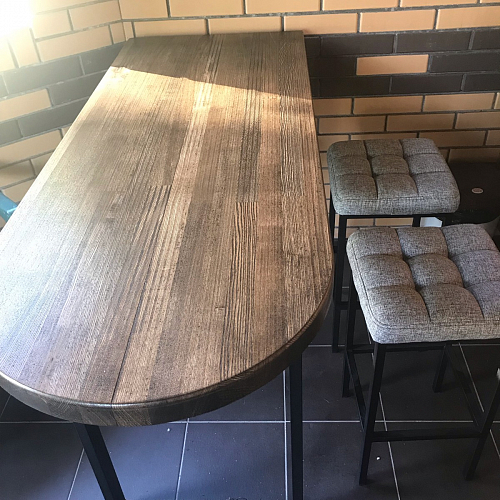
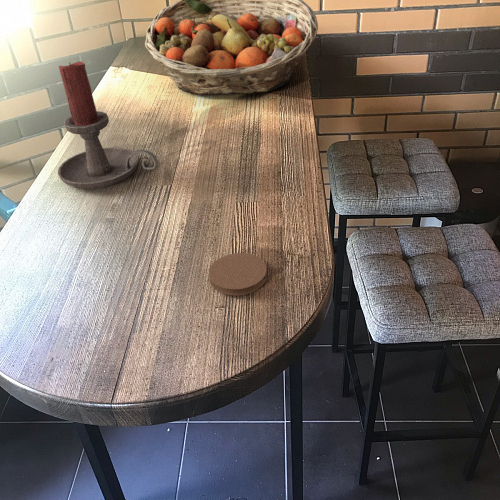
+ coaster (238, 273)
+ fruit basket (231, 42)
+ candle holder (97, 120)
